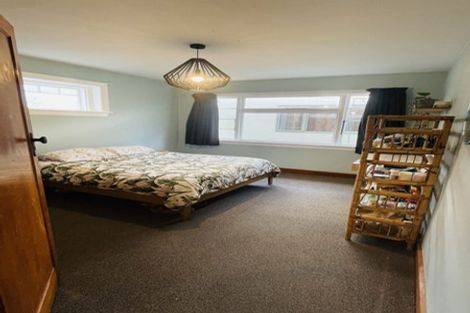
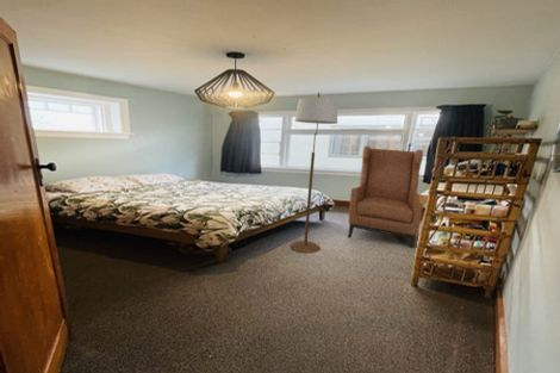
+ chair (386, 191)
+ floor lamp (311, 173)
